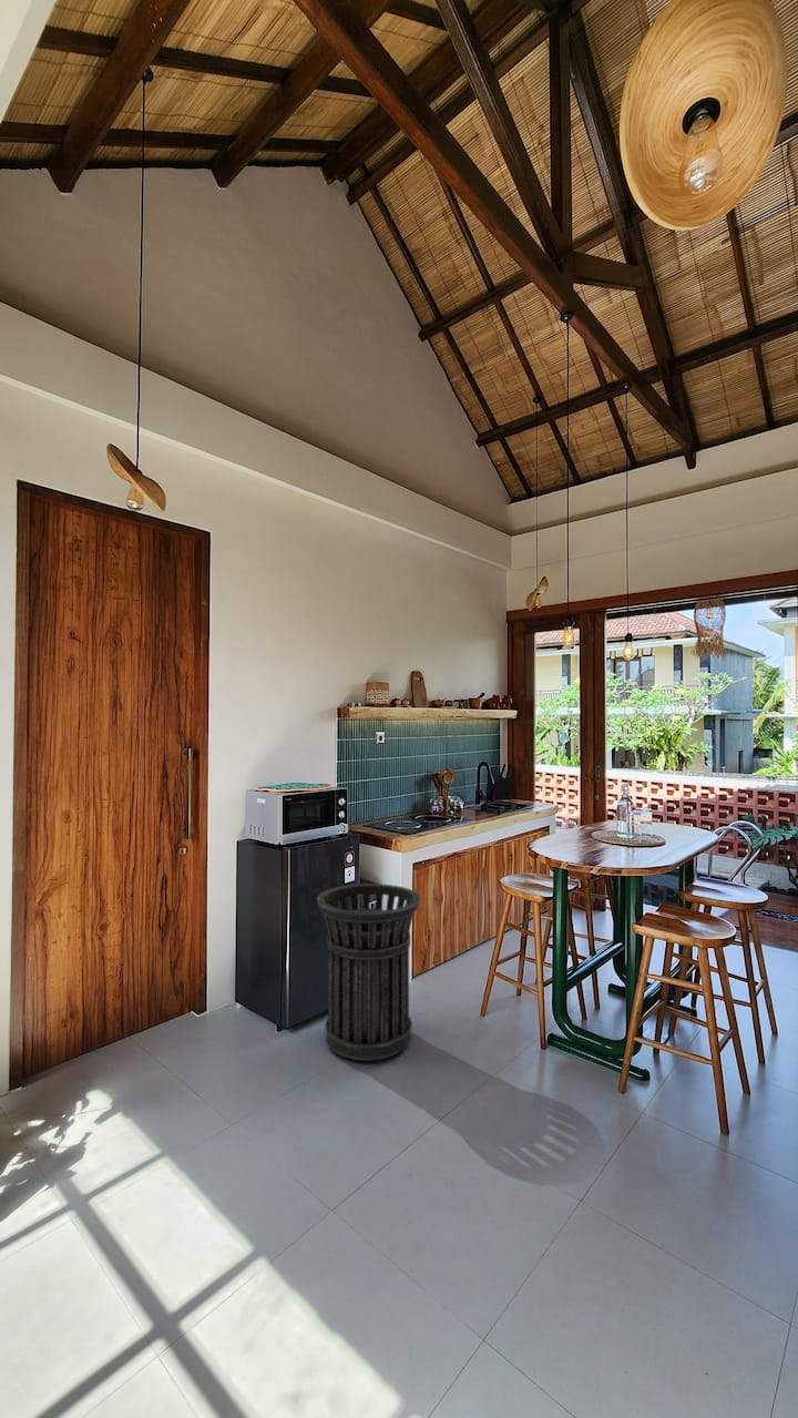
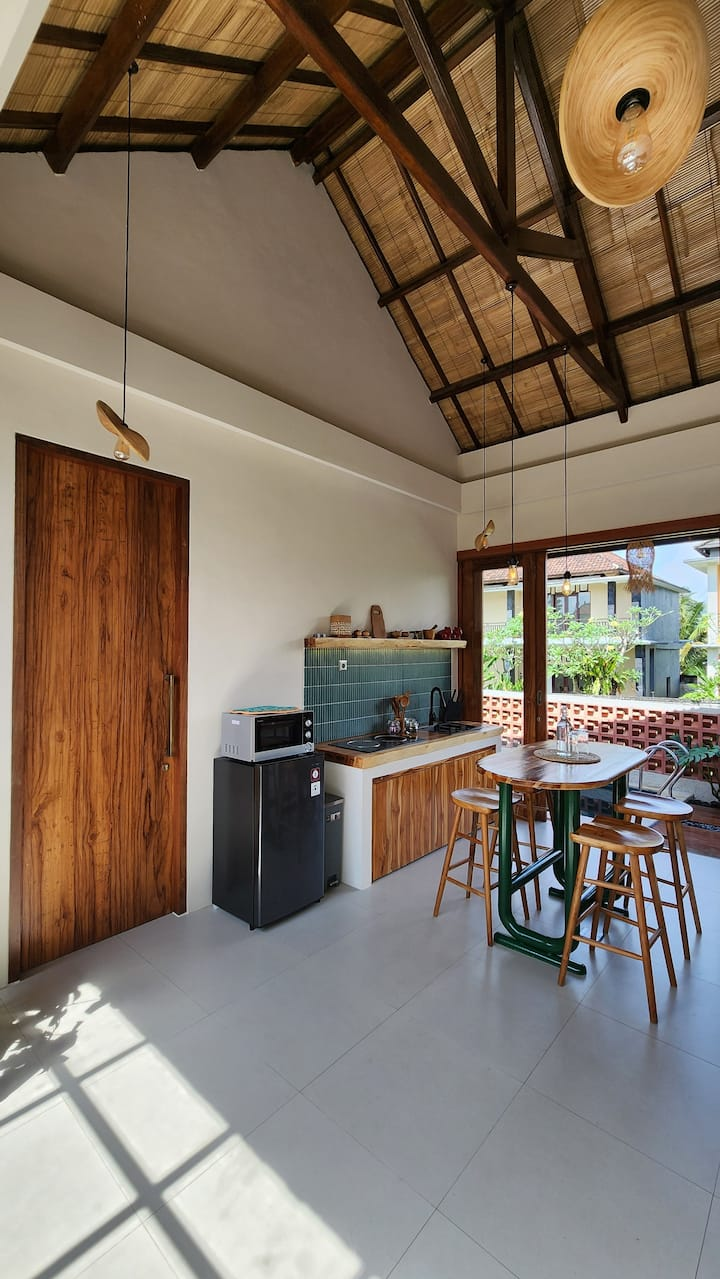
- trash can (368, 968)
